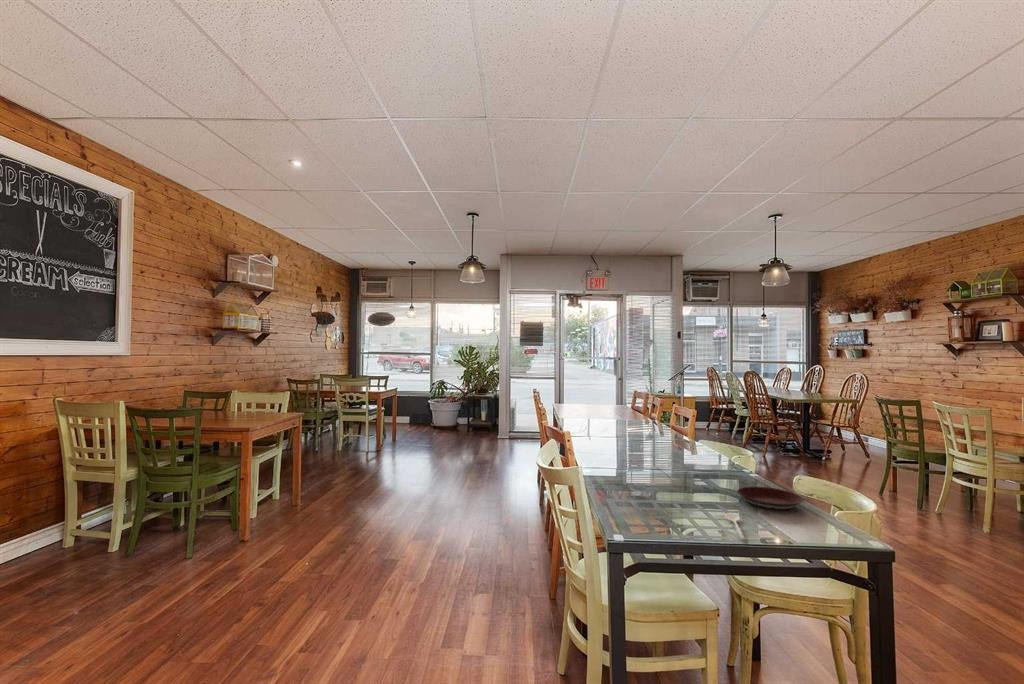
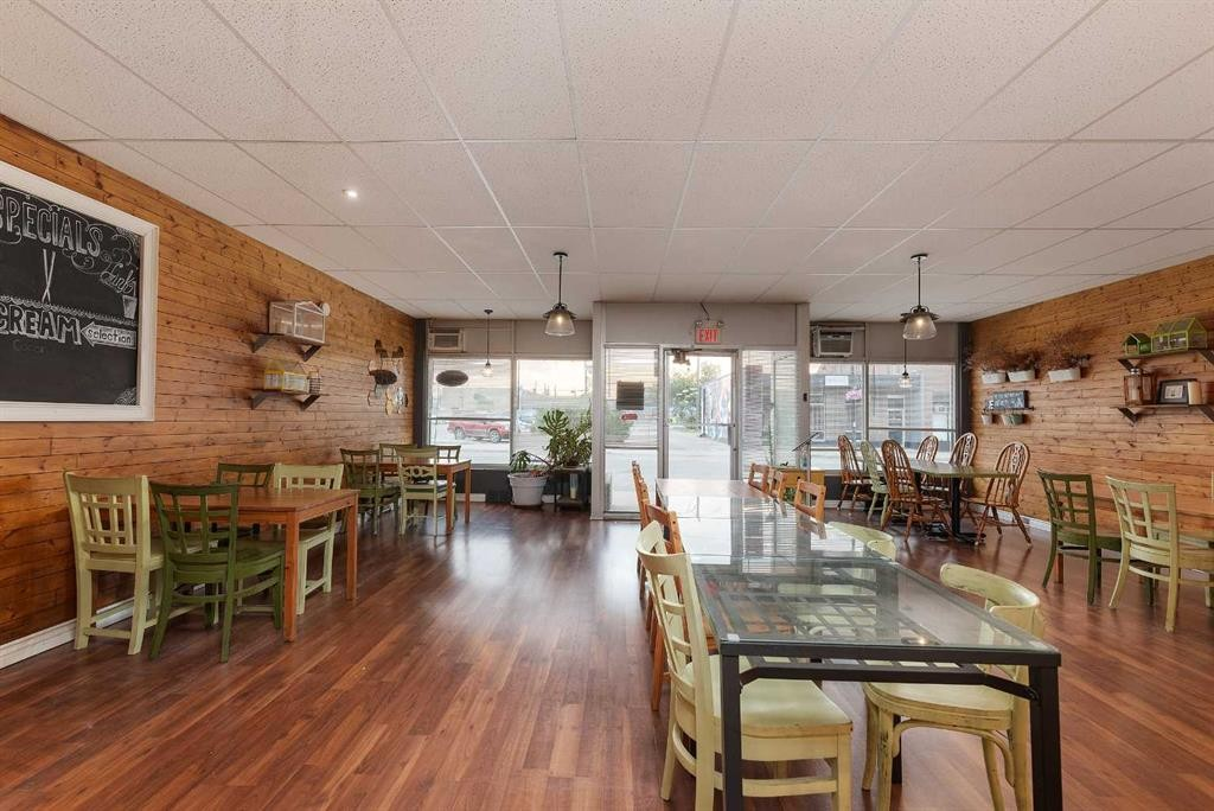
- stirrer (736, 525)
- plate (769, 498)
